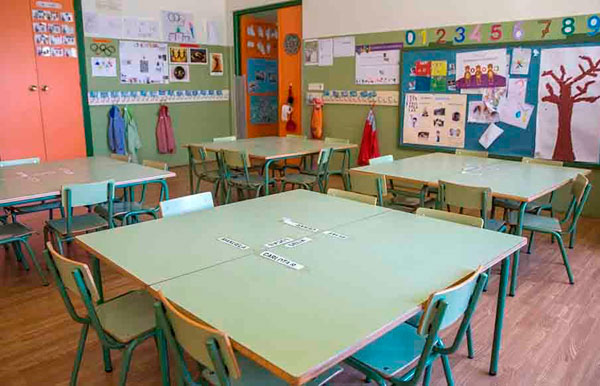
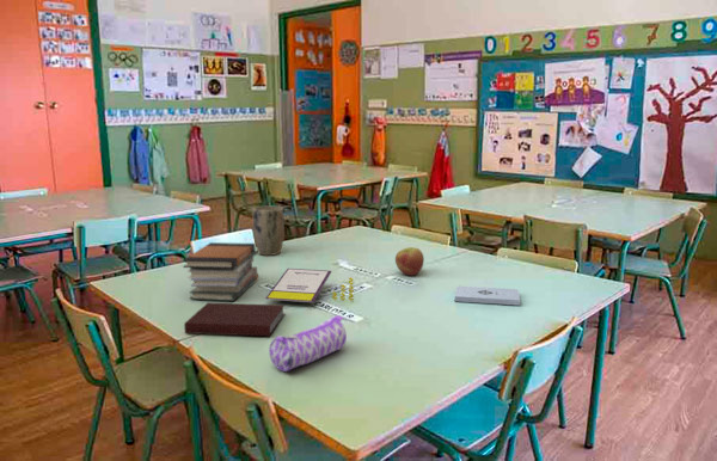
+ board game (315, 287)
+ notepad (486, 295)
+ apple (409, 260)
+ book stack (222, 270)
+ notebook (237, 318)
+ pencil case (308, 342)
+ plant pot (268, 230)
